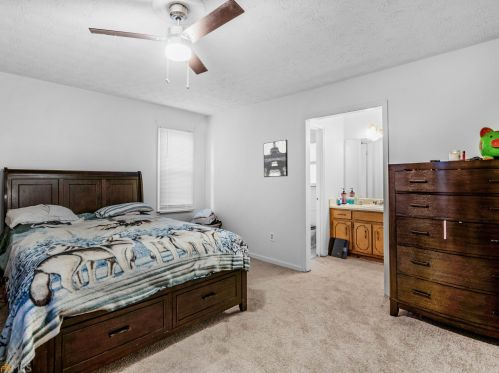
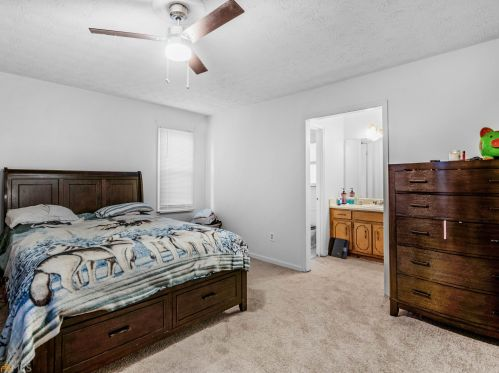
- wall art (275, 159)
